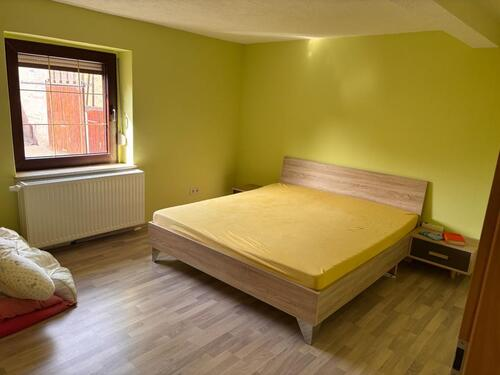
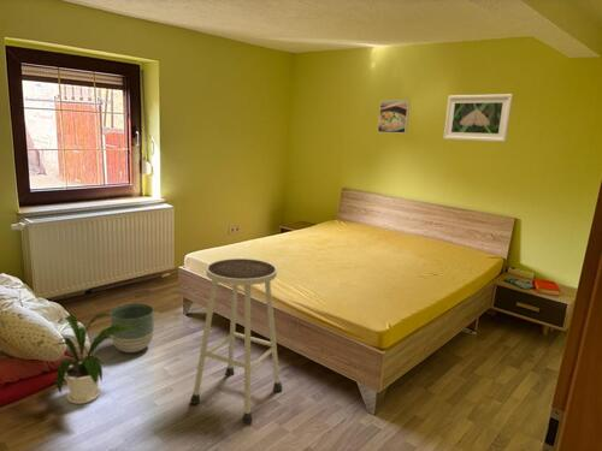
+ house plant (85, 356)
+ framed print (476, 118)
+ planter (132, 330)
+ stool (240, 333)
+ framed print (393, 117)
